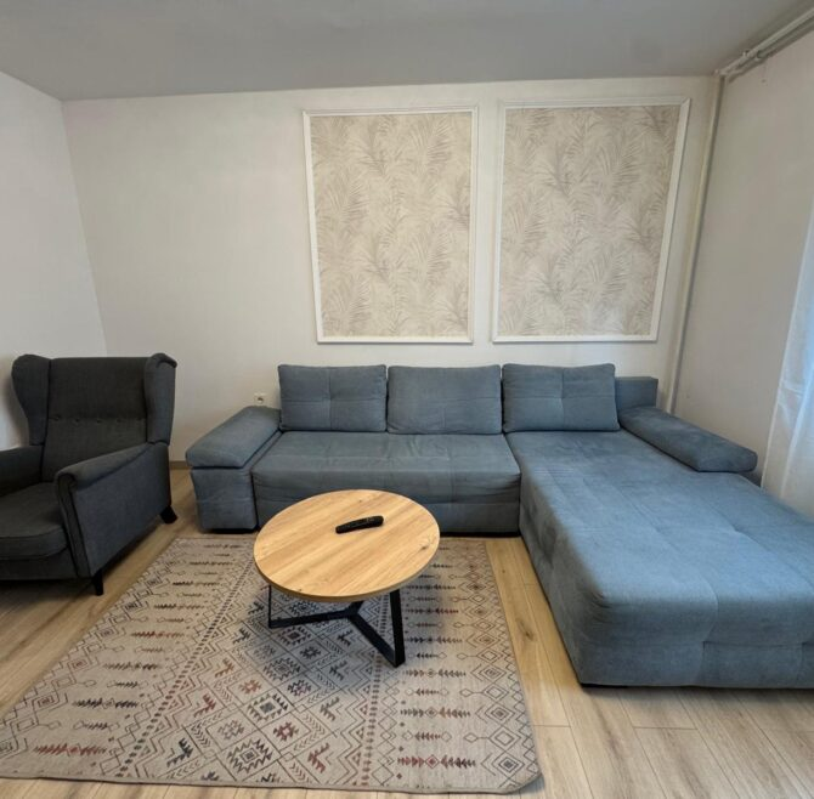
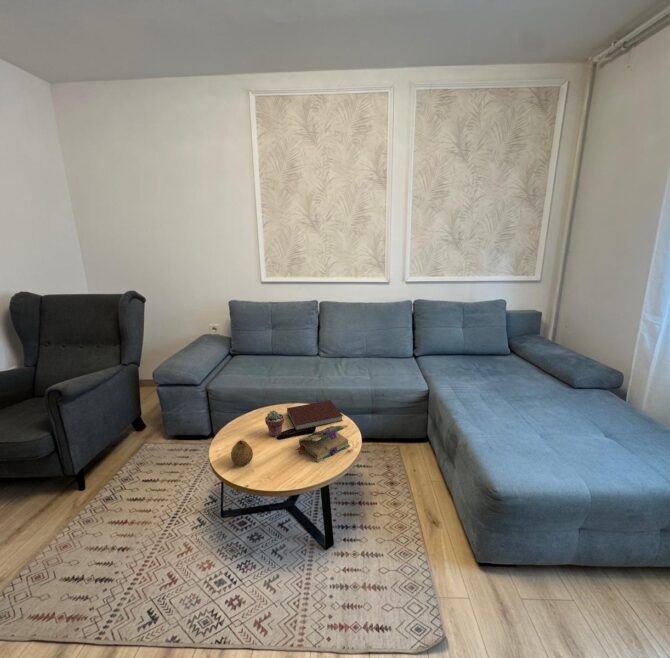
+ notebook (314, 414)
+ book (321, 438)
+ potted succulent (274, 422)
+ fruit (241, 449)
